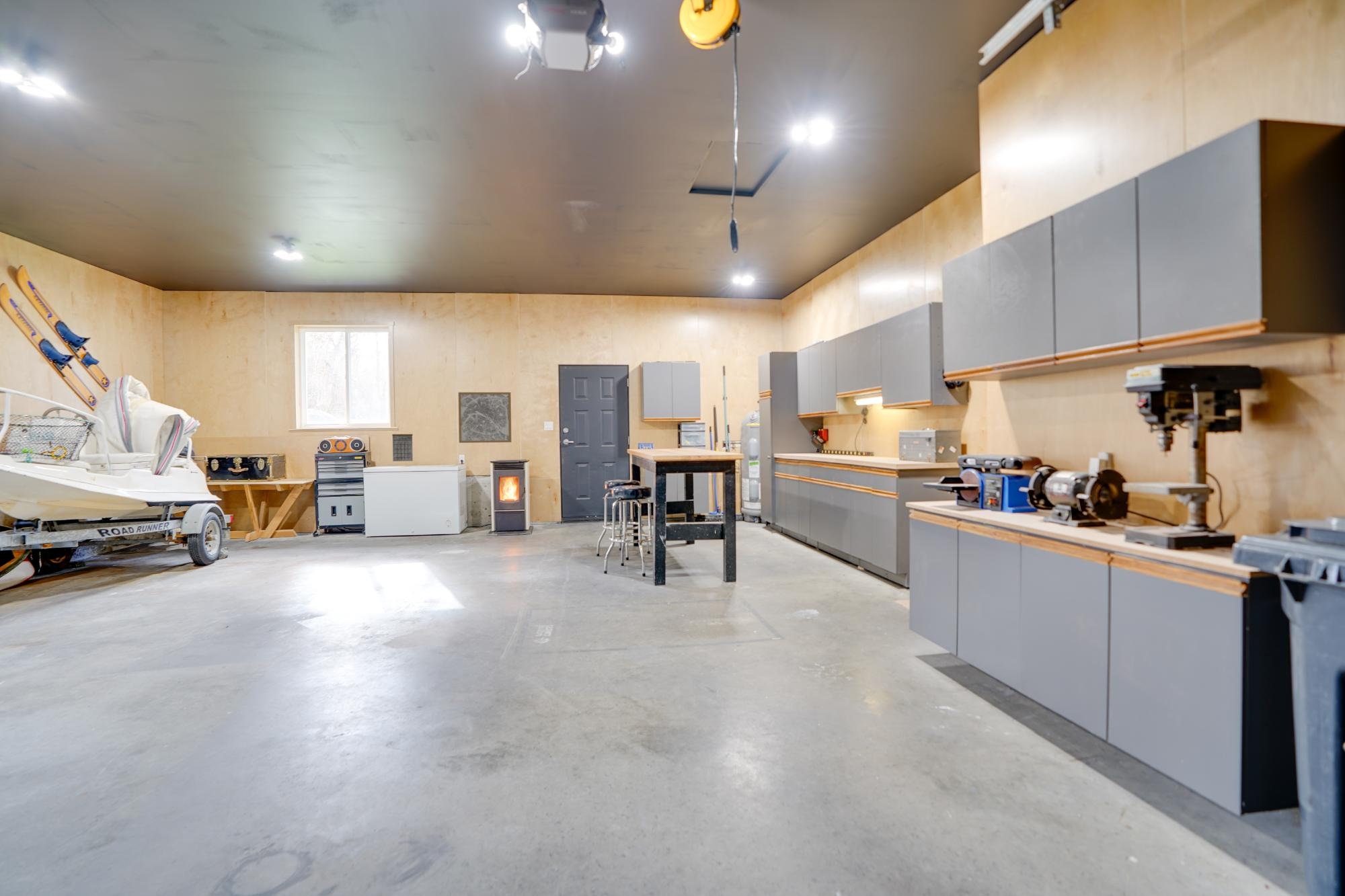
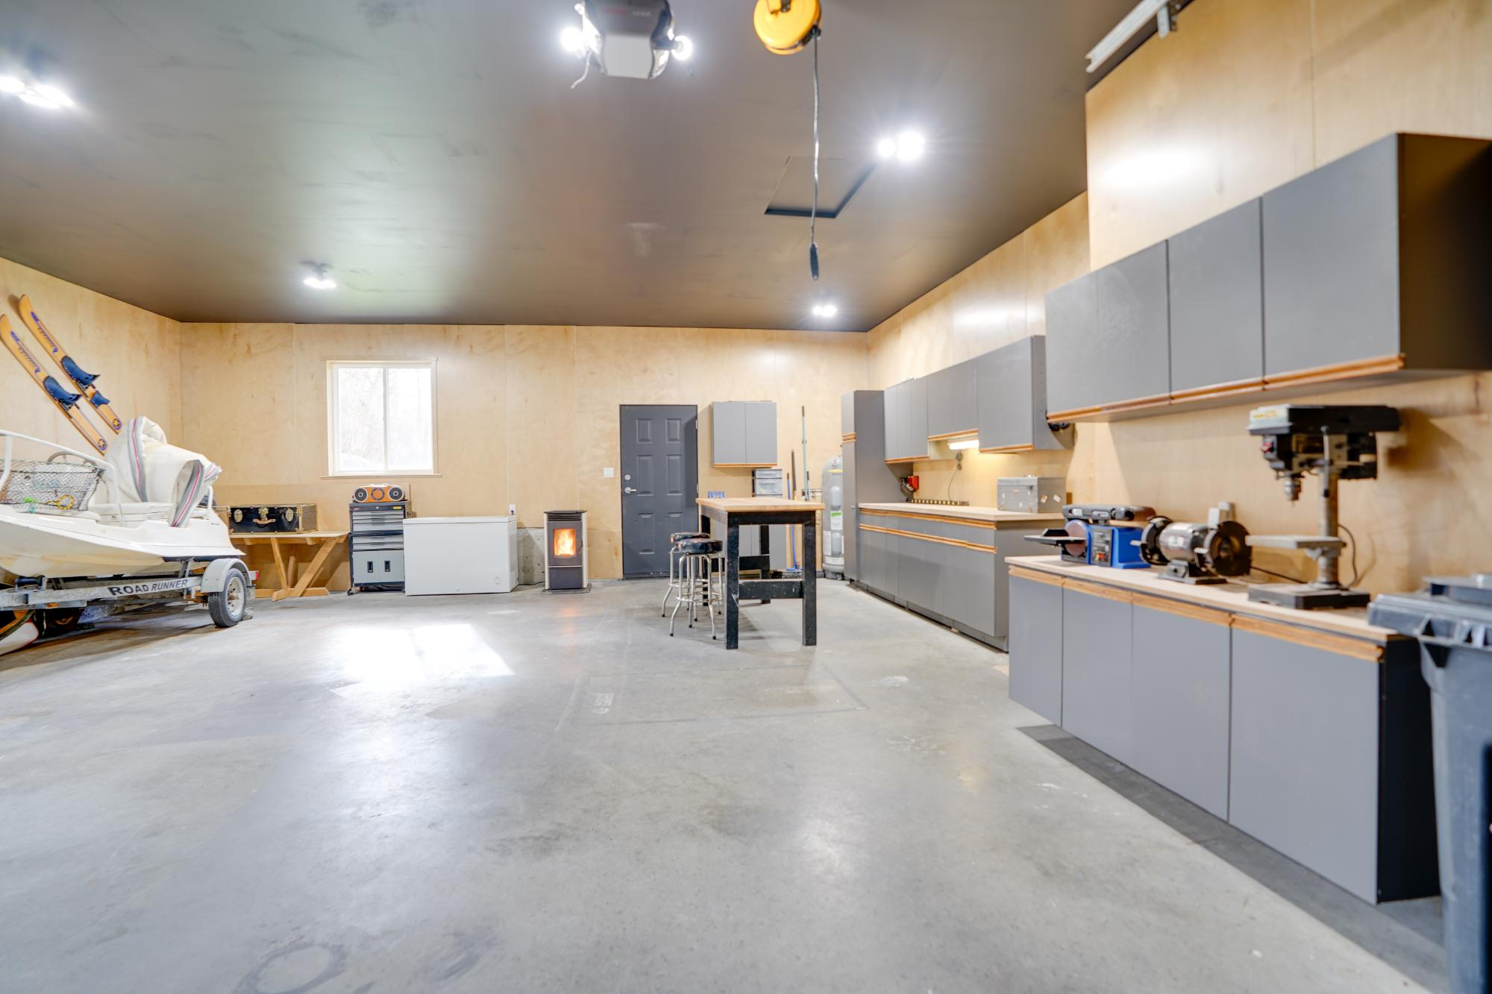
- wall art (485, 417)
- calendar (402, 444)
